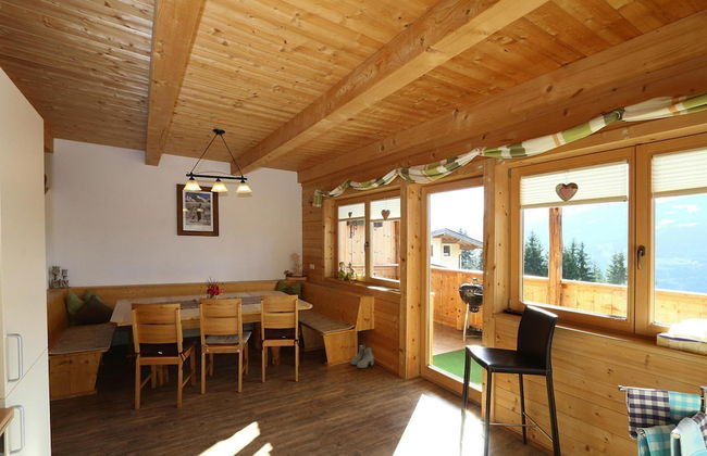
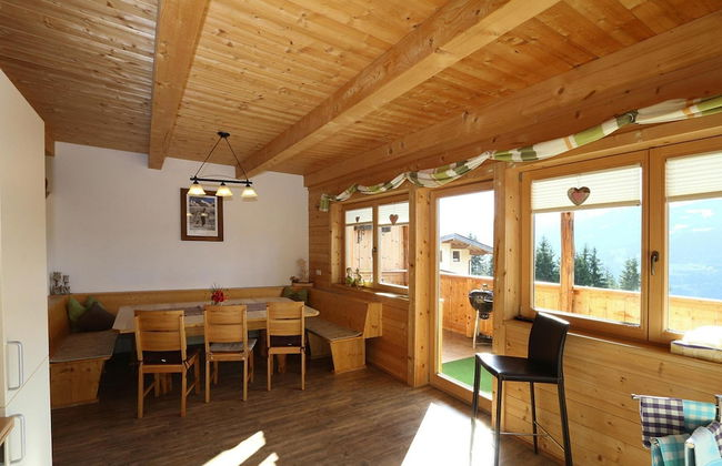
- boots (362, 355)
